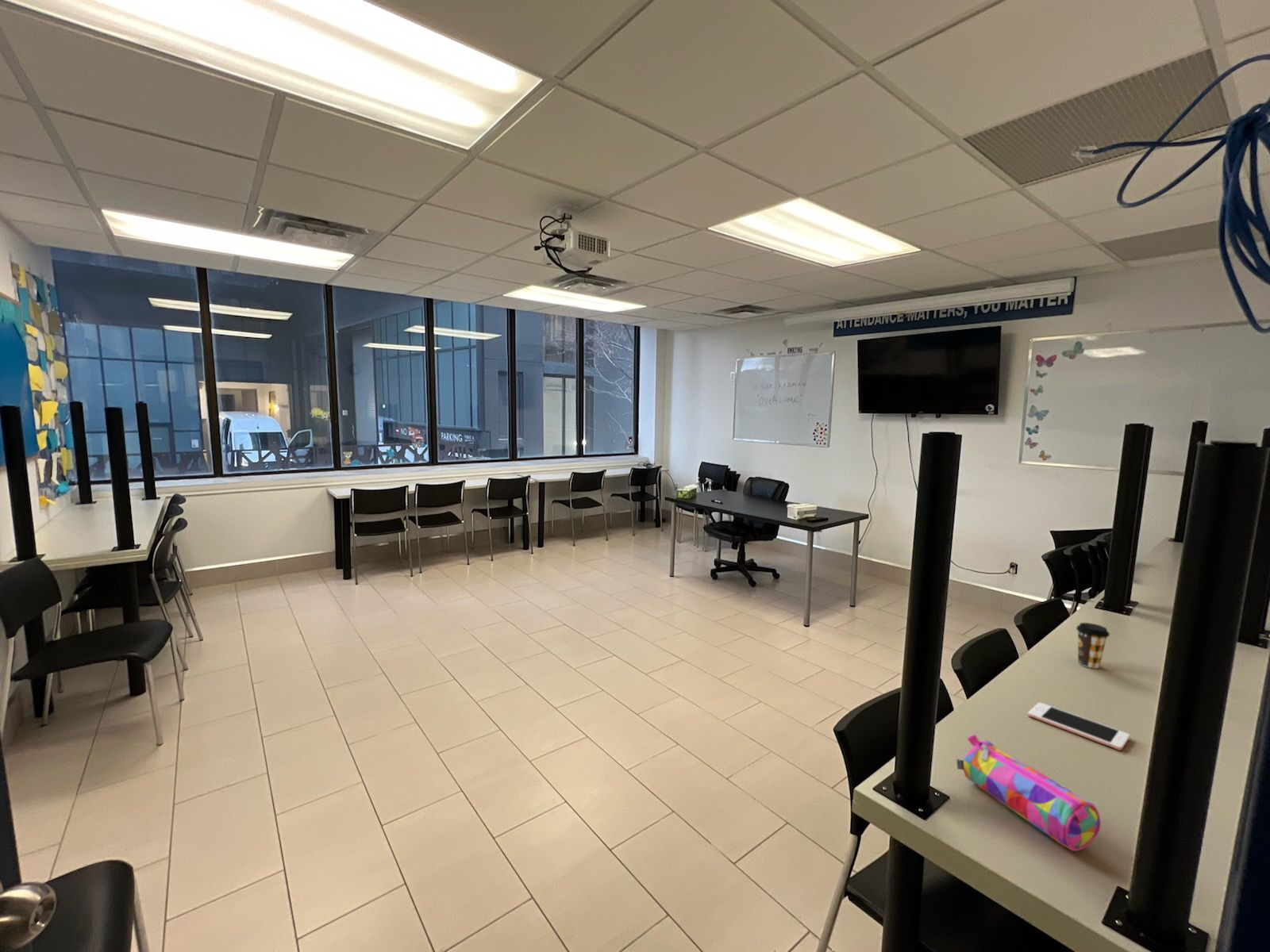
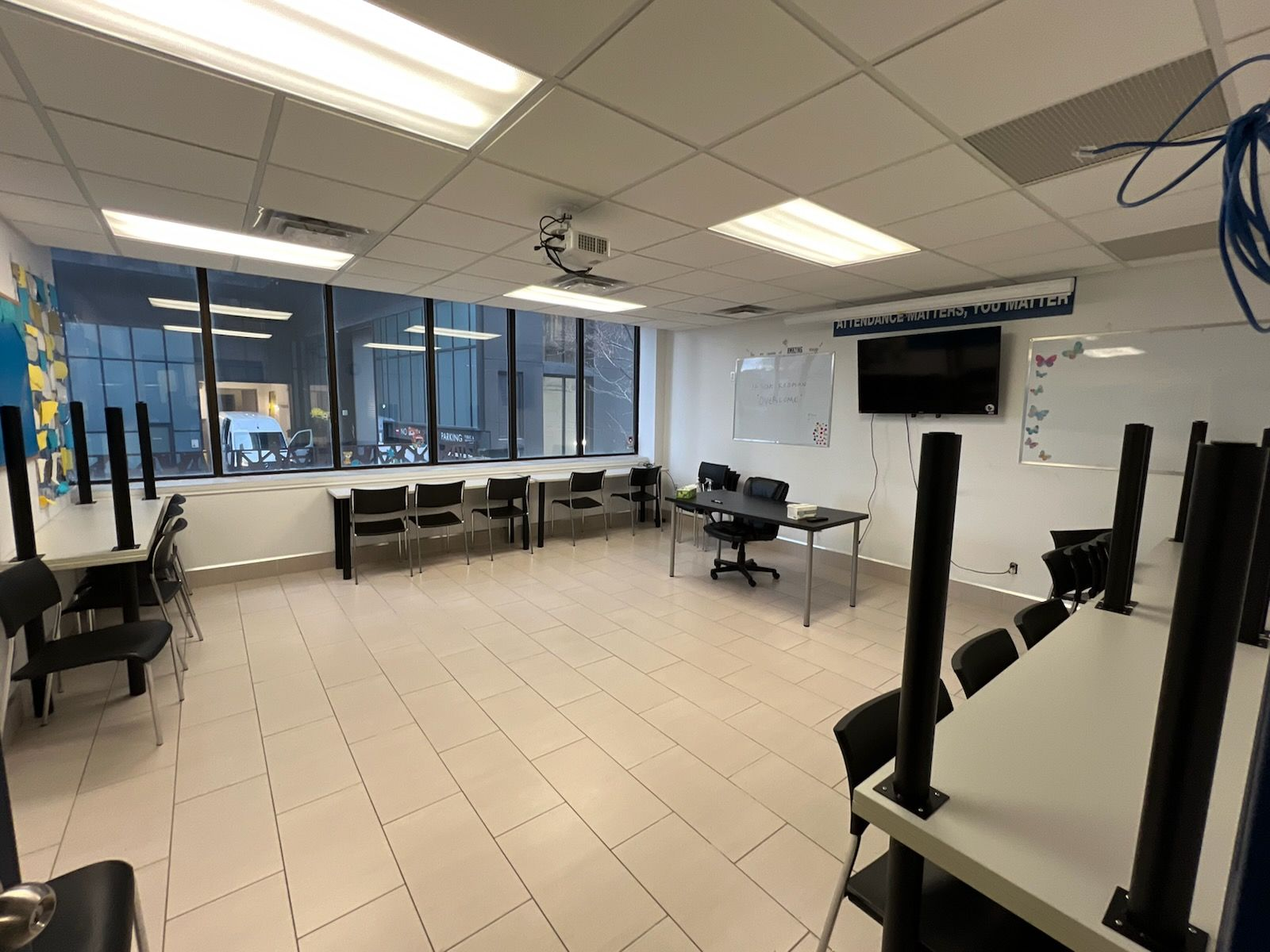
- pencil case (1023, 789)
- coffee cup (1091, 645)
- cell phone (1076, 724)
